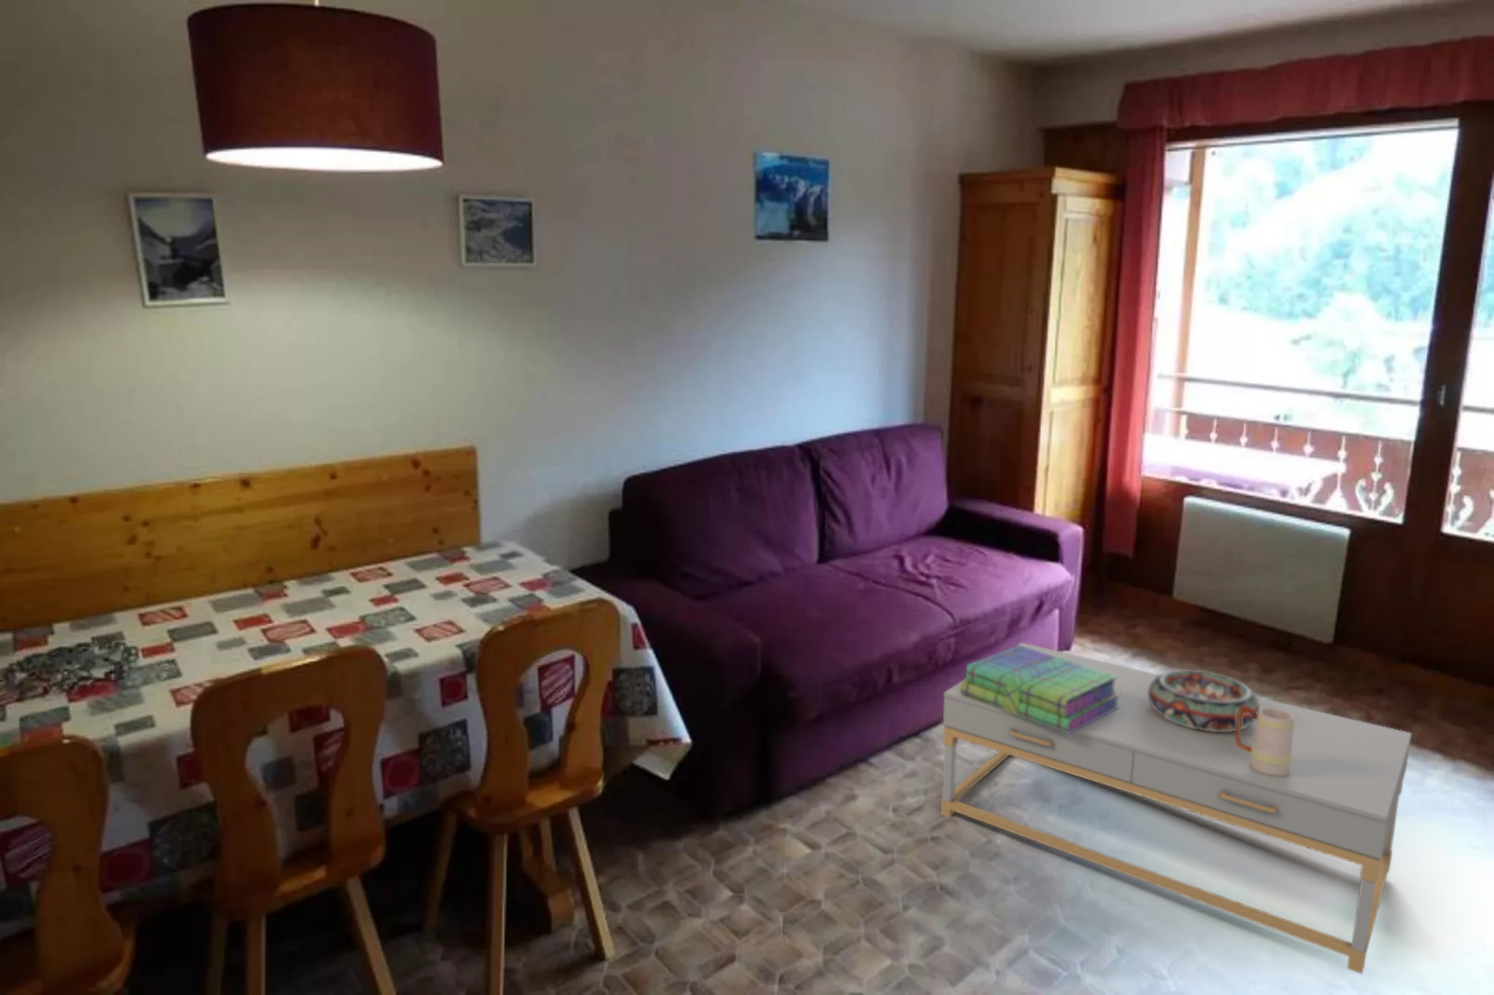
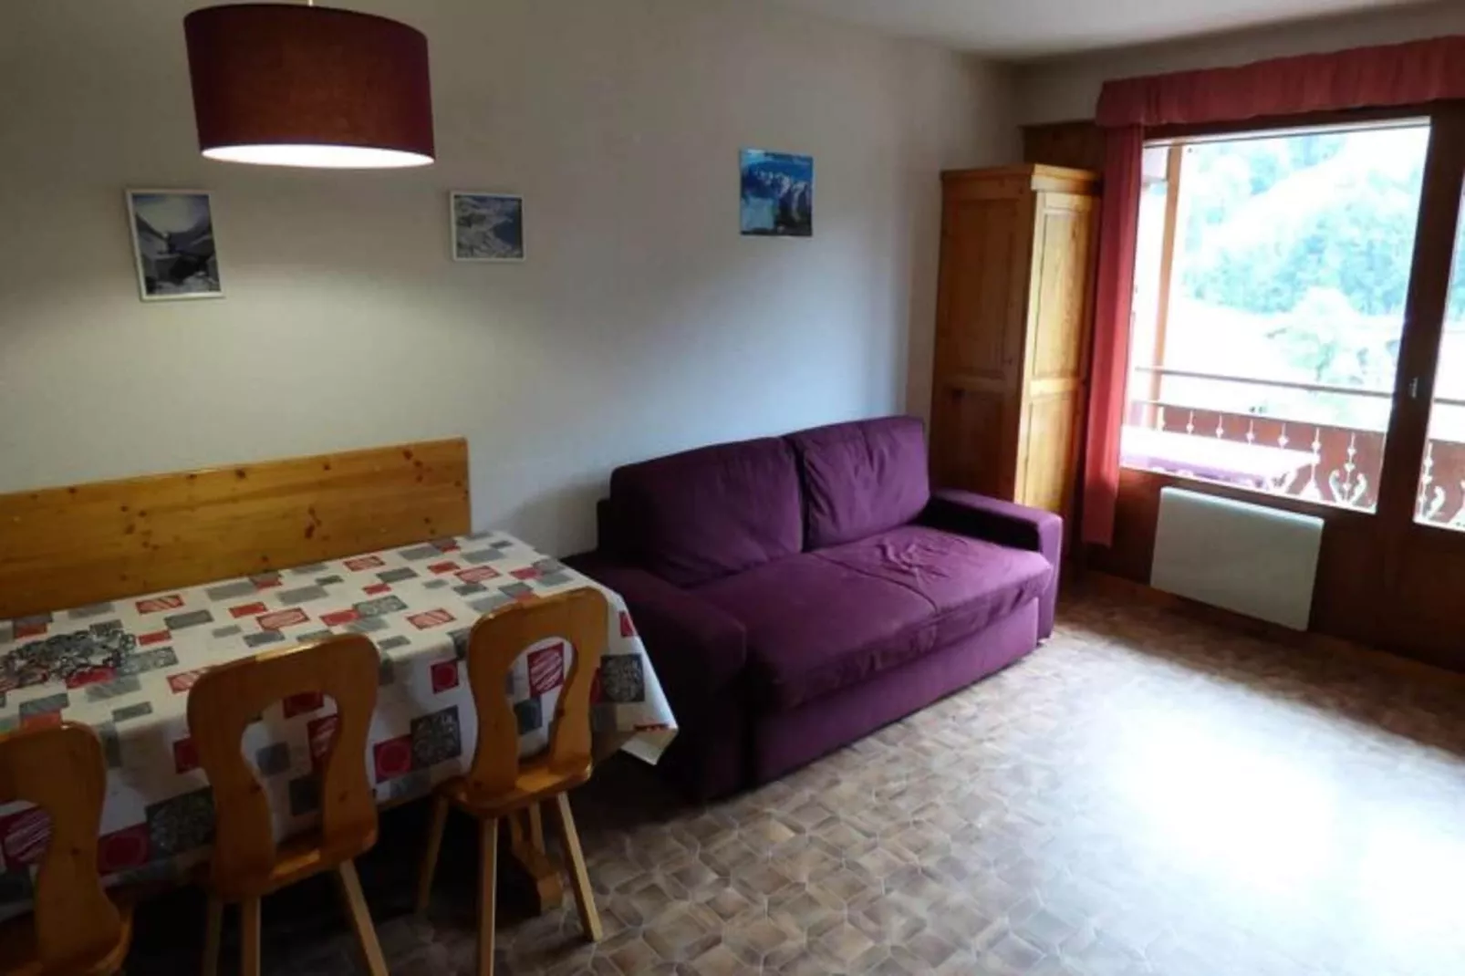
- decorative bowl (1202, 700)
- stack of books (1039, 684)
- mug (1263, 737)
- coffee table (1159, 778)
